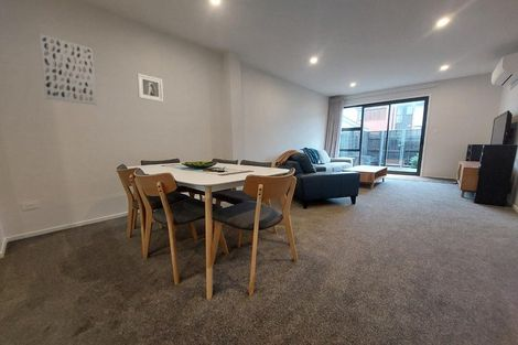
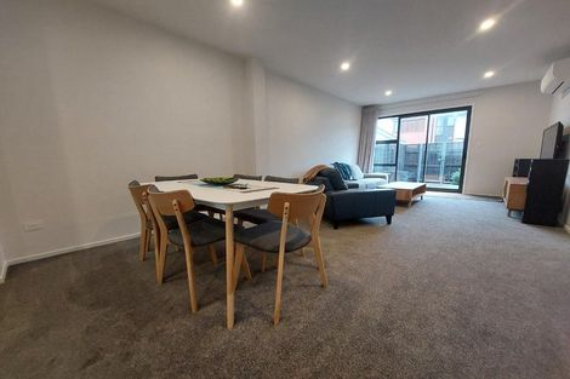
- wall art (69, 72)
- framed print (150, 88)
